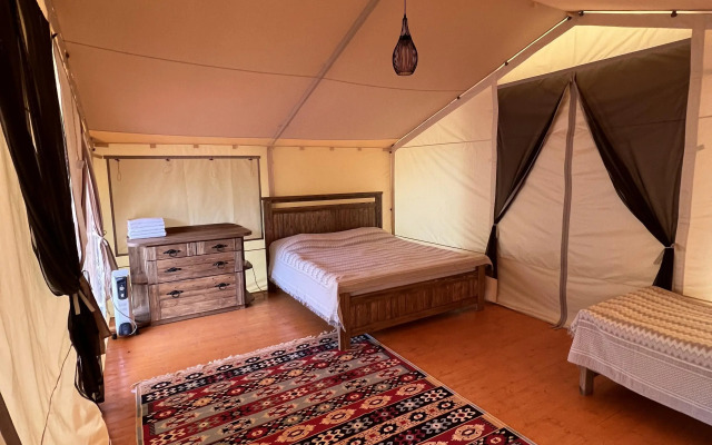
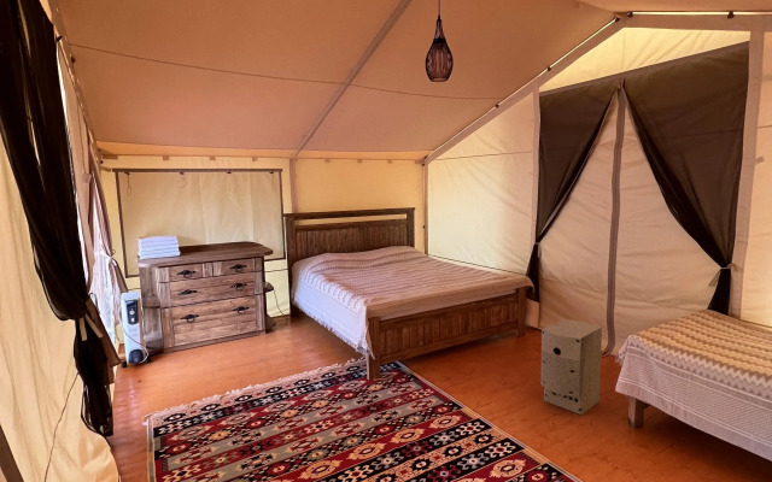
+ air purifier (571, 365)
